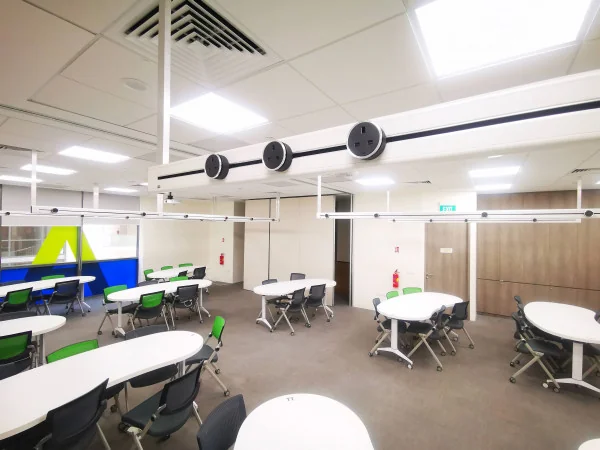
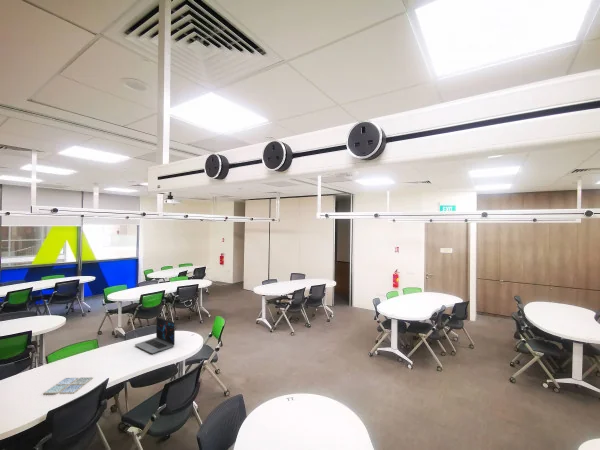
+ laptop (156, 334)
+ drink coaster (69, 384)
